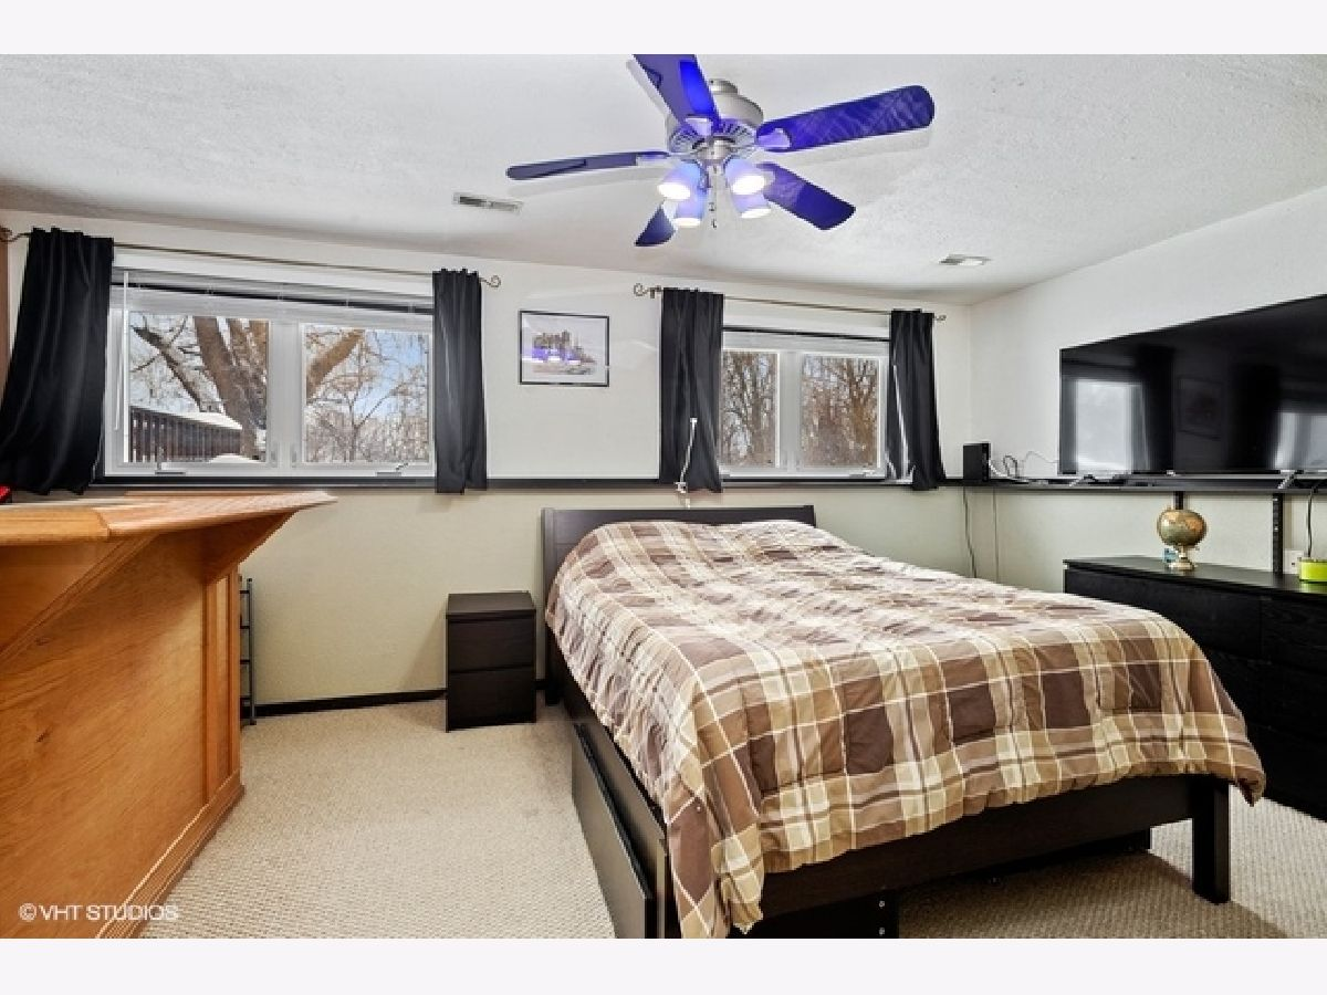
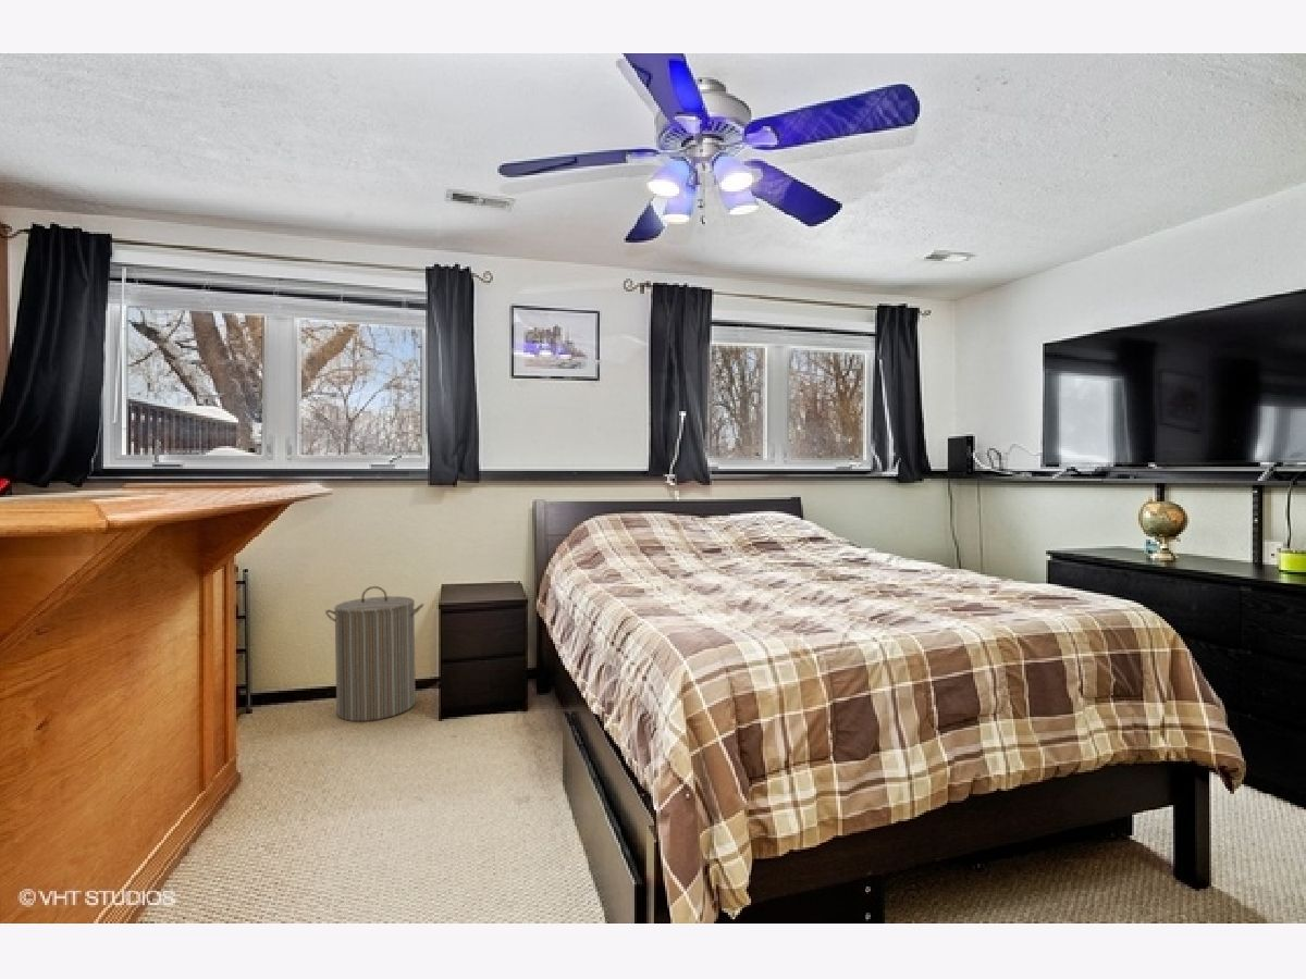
+ laundry hamper (375, 646)
